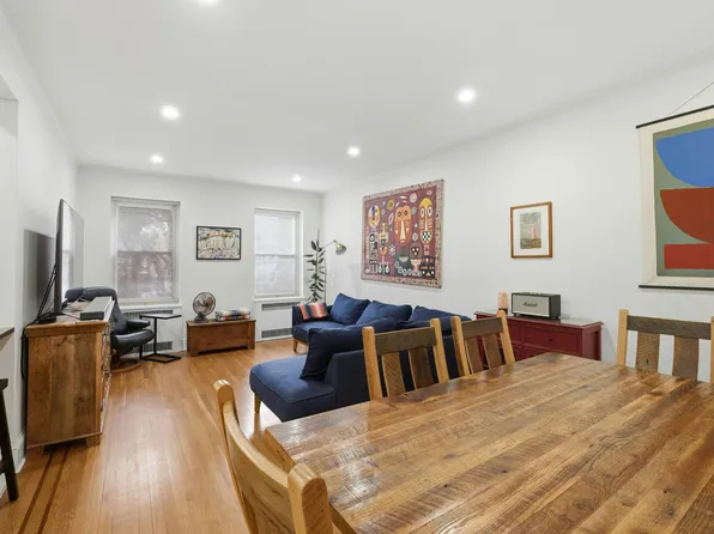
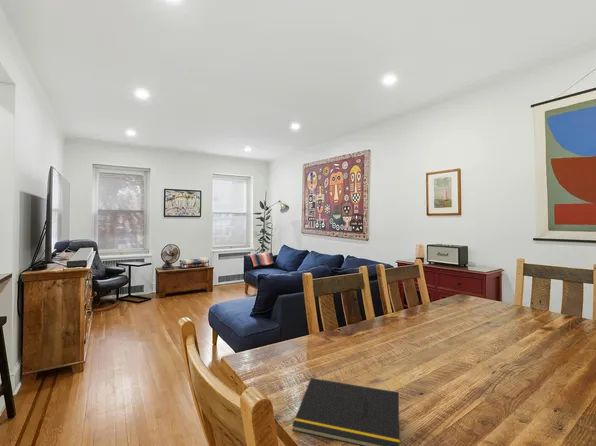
+ notepad (348, 410)
